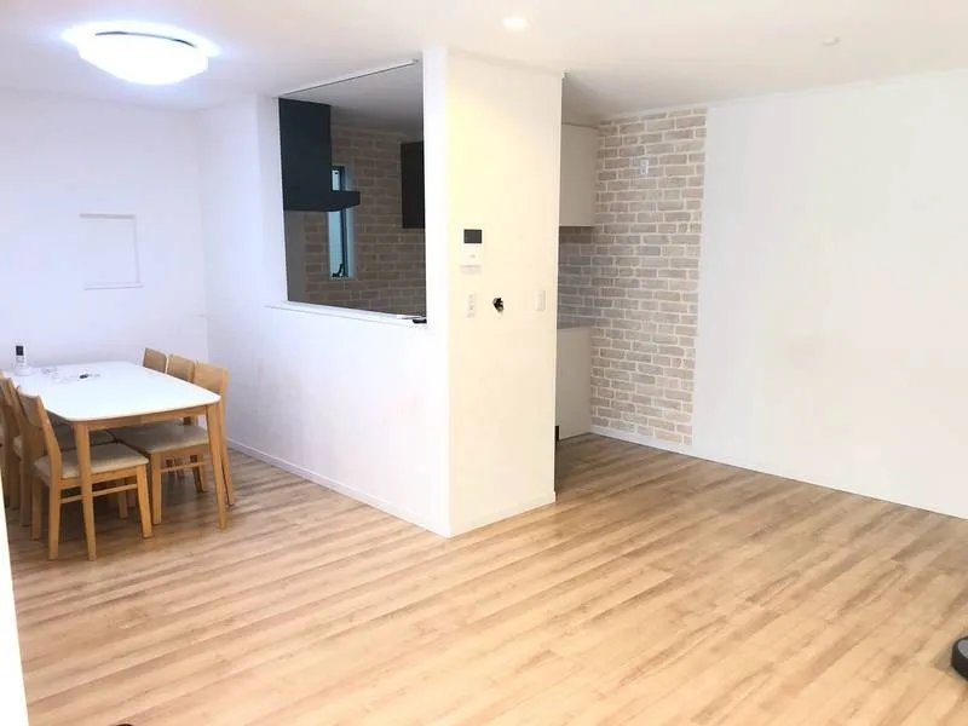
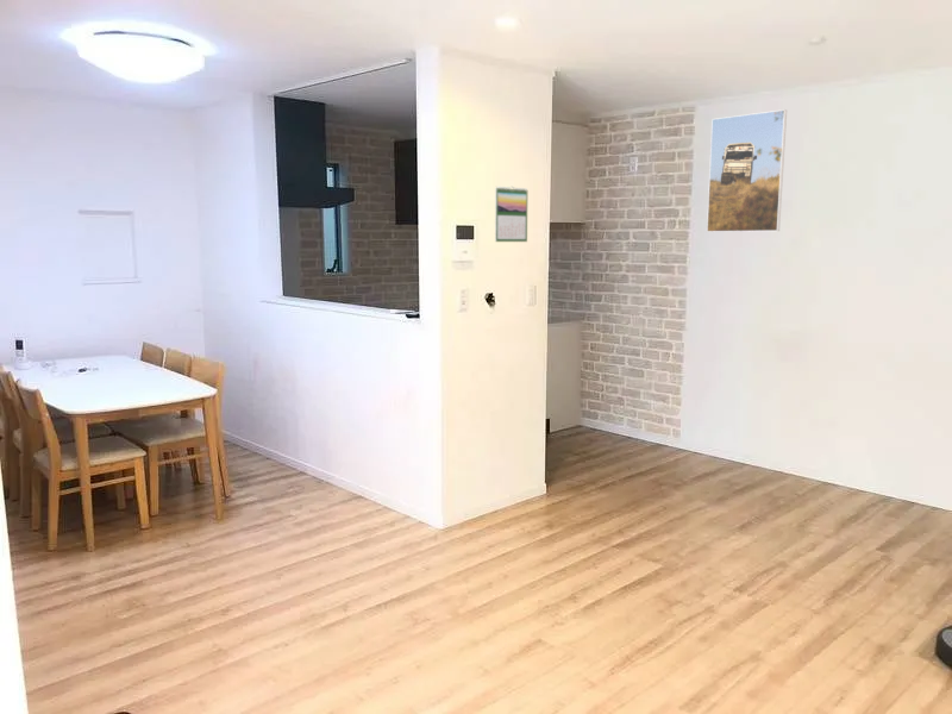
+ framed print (745, 174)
+ calendar (512, 214)
